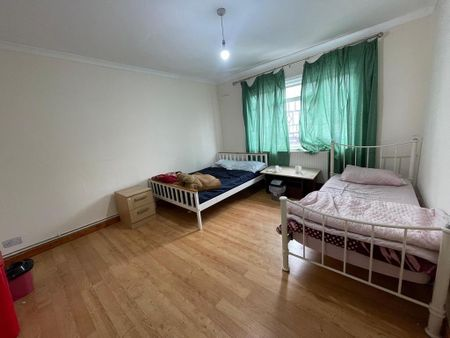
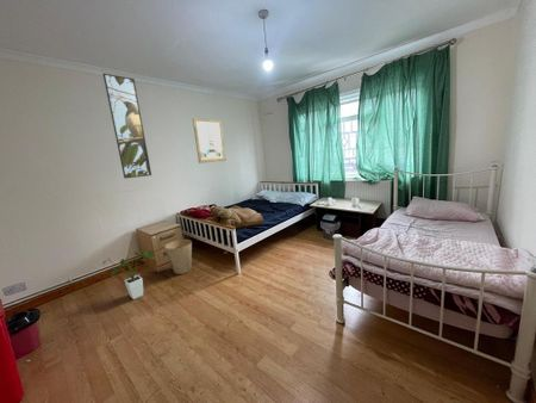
+ trash can (180, 256)
+ house plant (133, 275)
+ wall art (210, 141)
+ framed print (129, 128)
